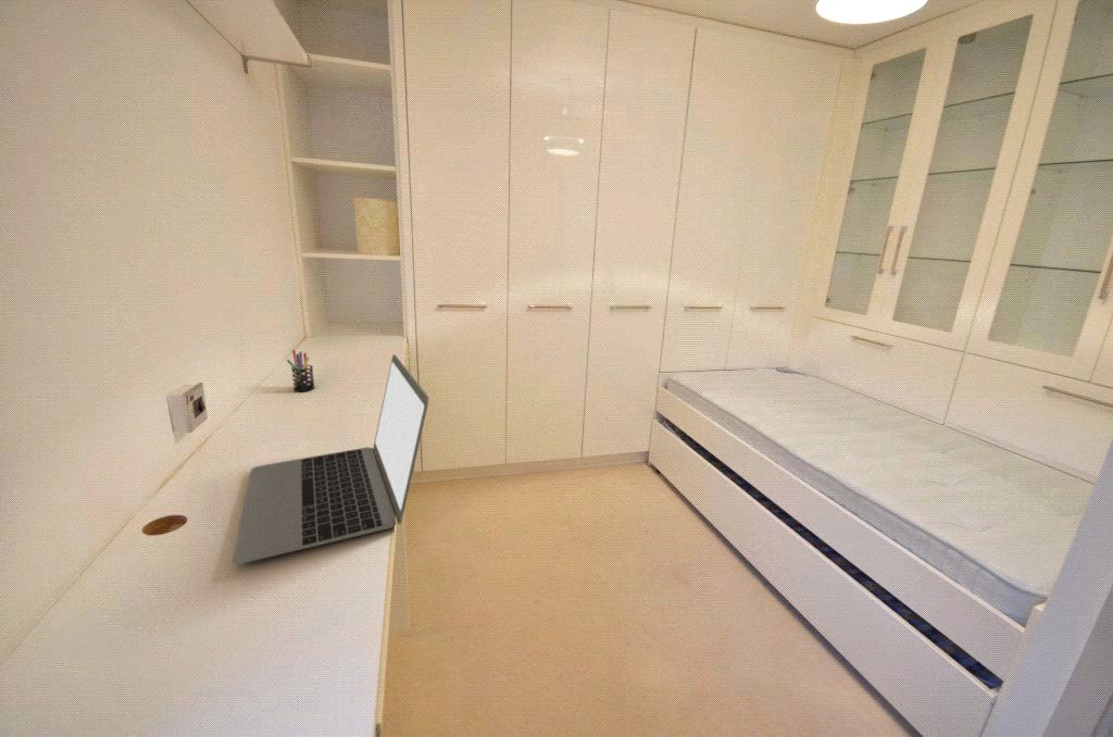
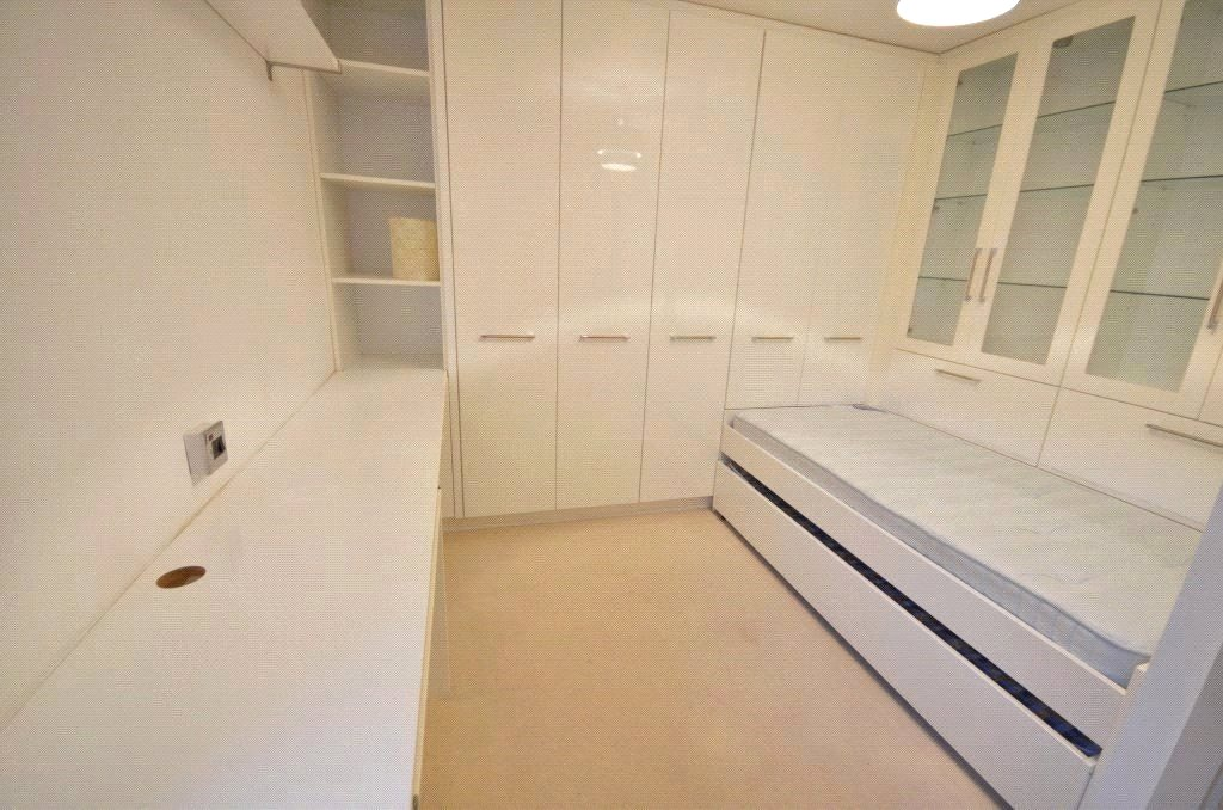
- laptop (329, 453)
- pen holder (299, 370)
